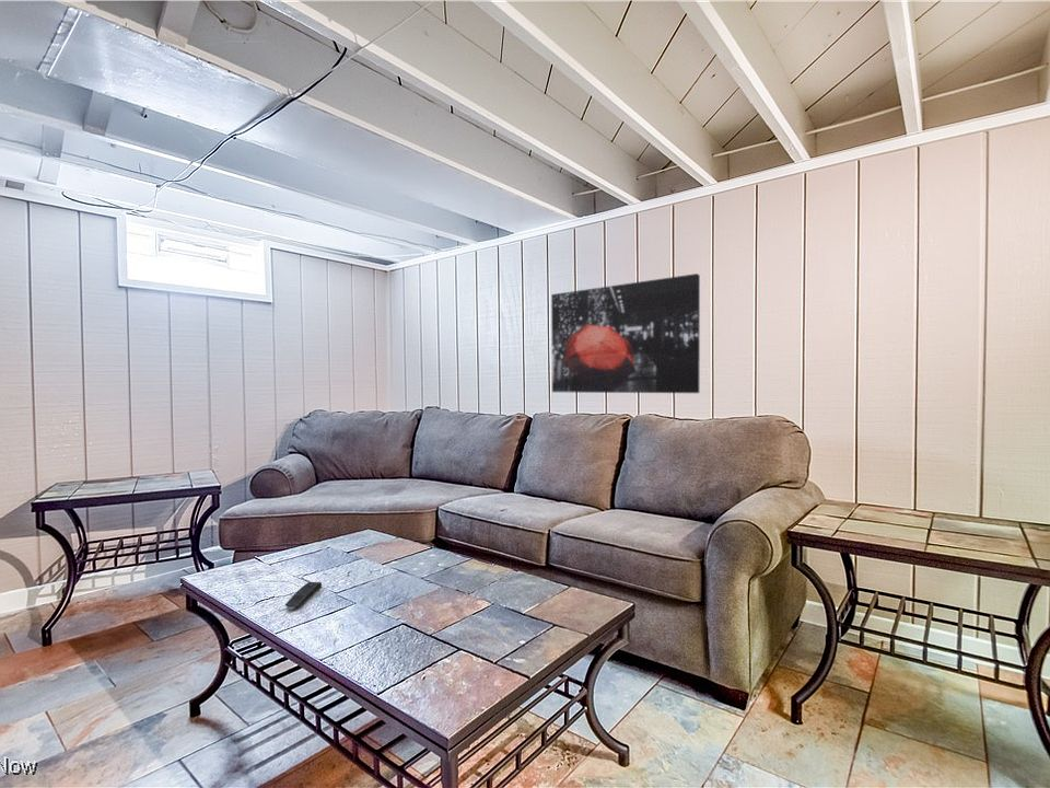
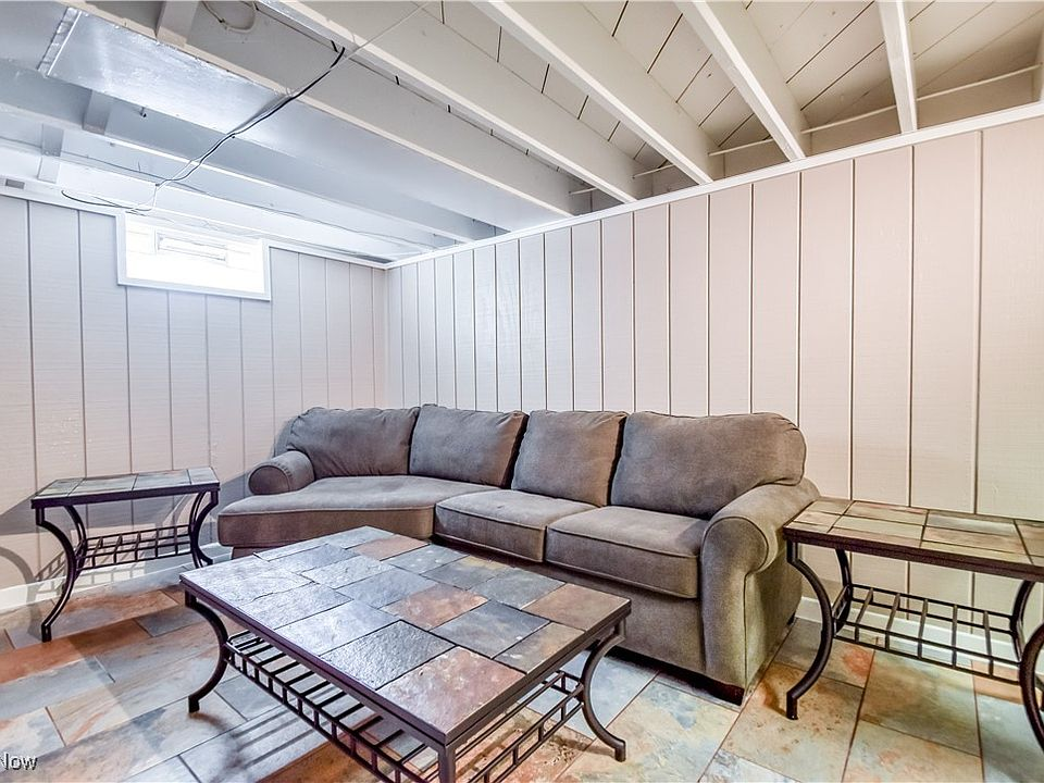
- remote control (303, 594)
- wall art (618, 338)
